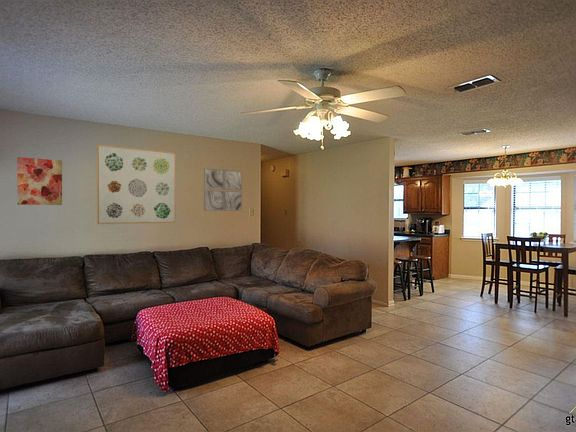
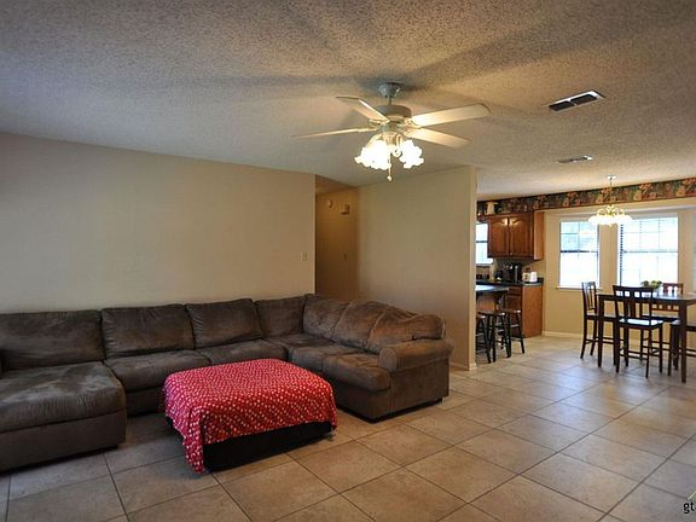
- wall art (223, 189)
- wall art (138, 186)
- wall art (40, 181)
